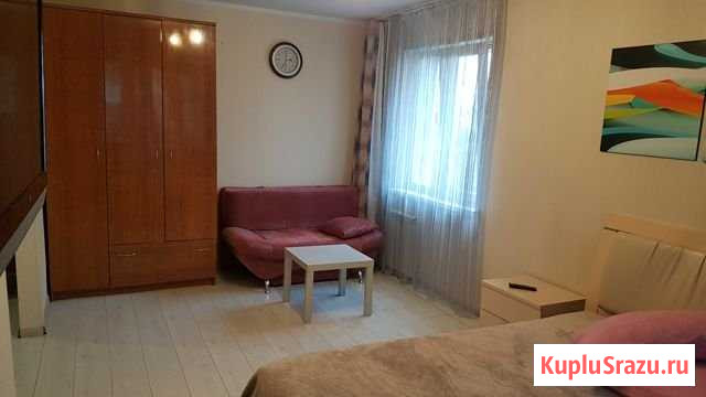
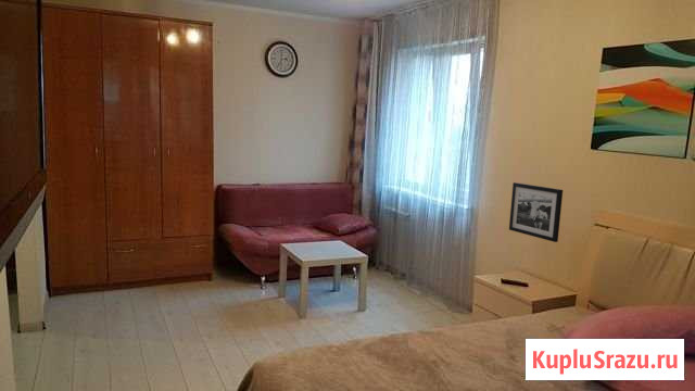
+ picture frame (534, 211)
